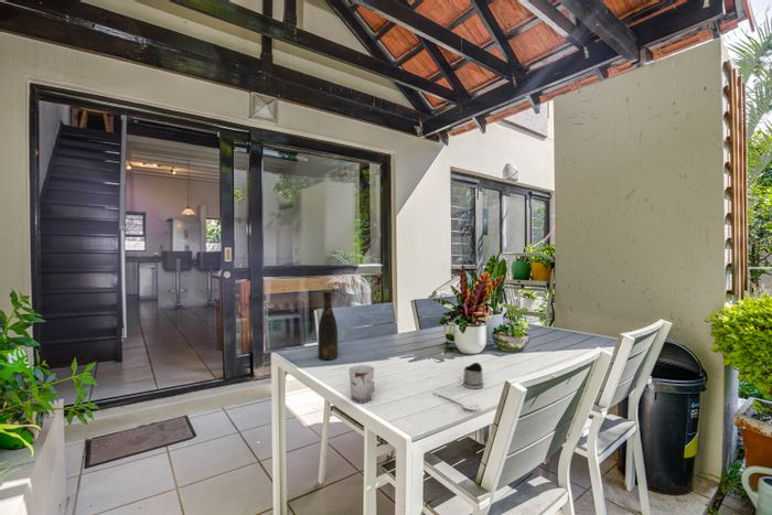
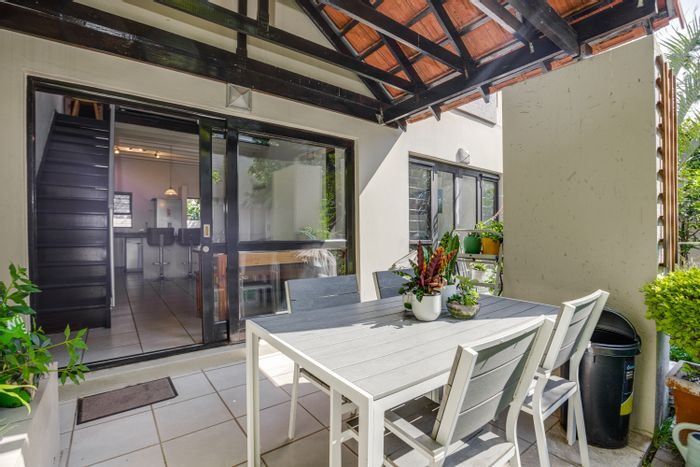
- spoon (454, 399)
- cup (364, 385)
- bottle (328, 323)
- tea glass holder (471, 375)
